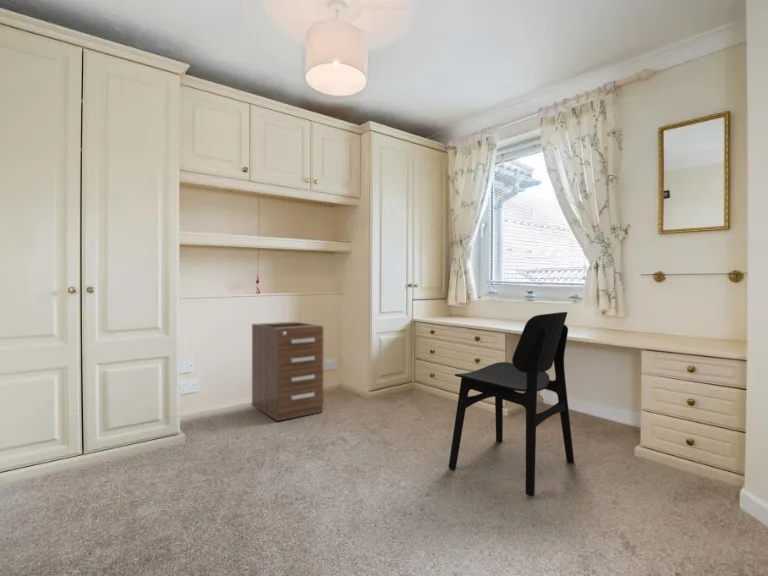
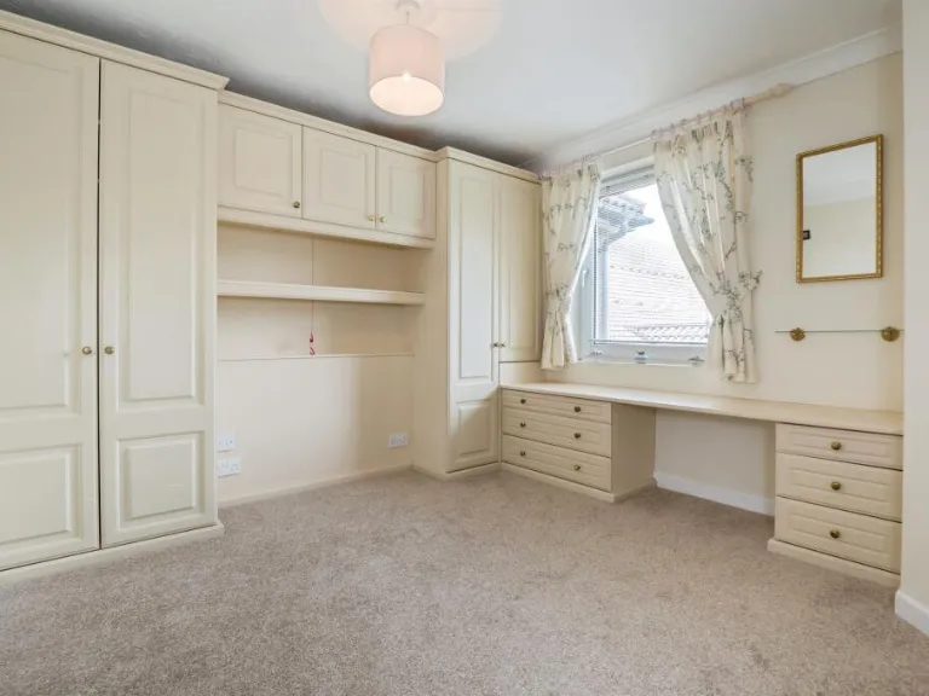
- filing cabinet (287, 367)
- chair (512, 387)
